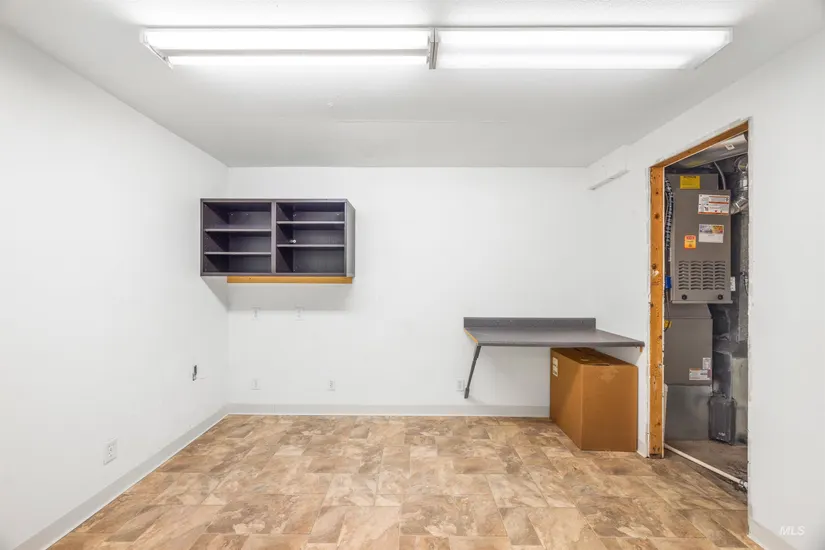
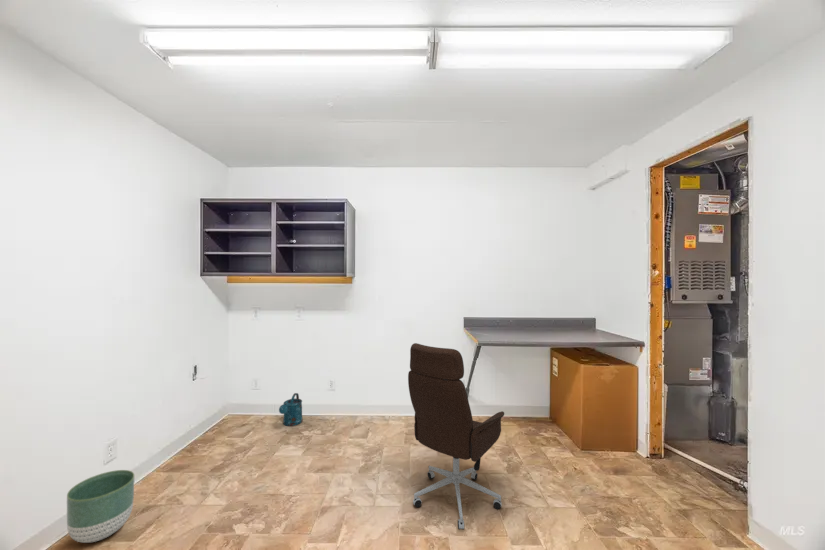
+ watering can (290, 411)
+ office chair (454, 420)
+ planter (101, 509)
